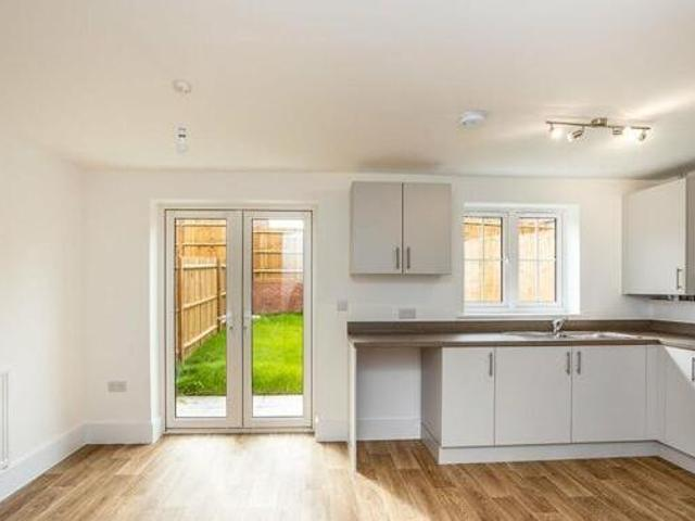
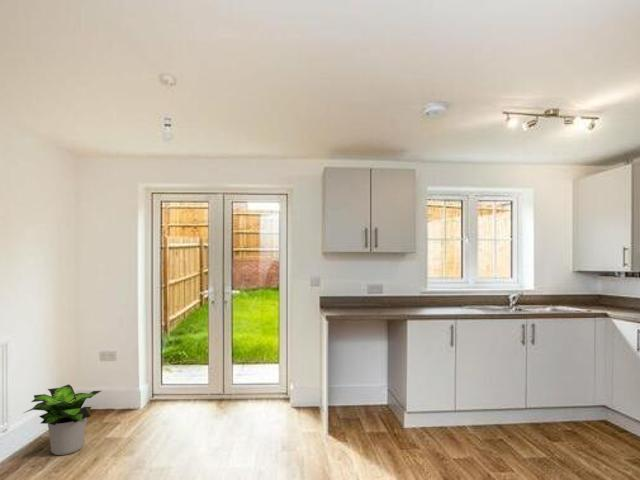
+ potted plant (65, 420)
